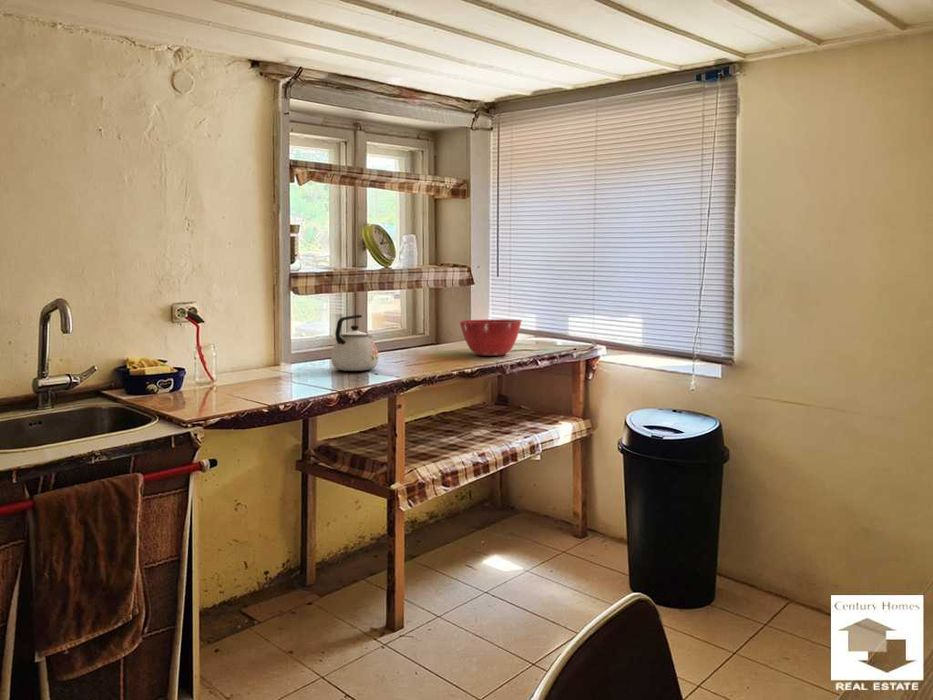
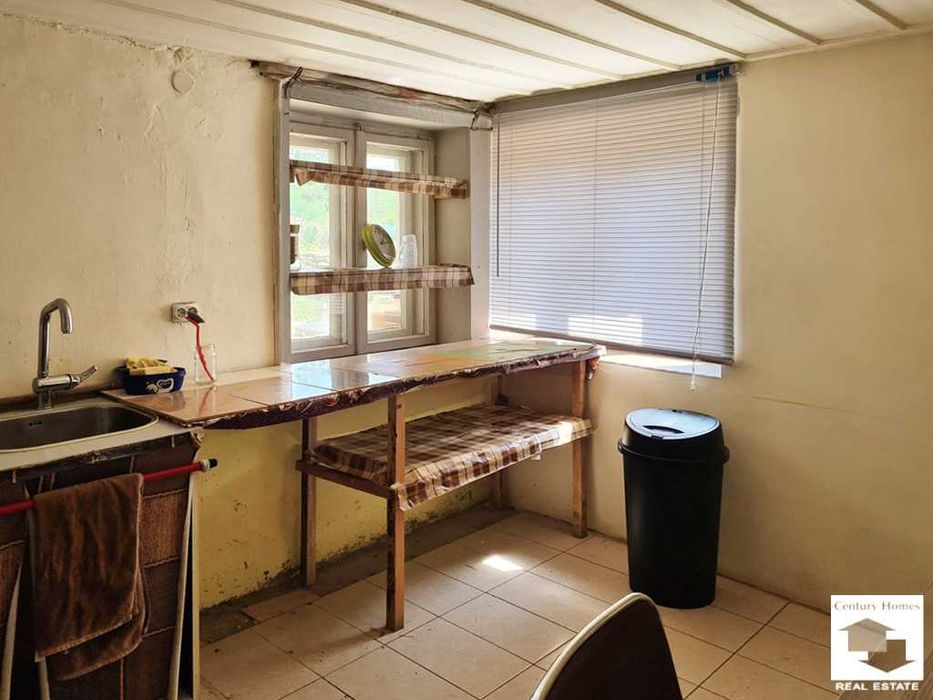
- mixing bowl (490, 337)
- kettle (355, 342)
